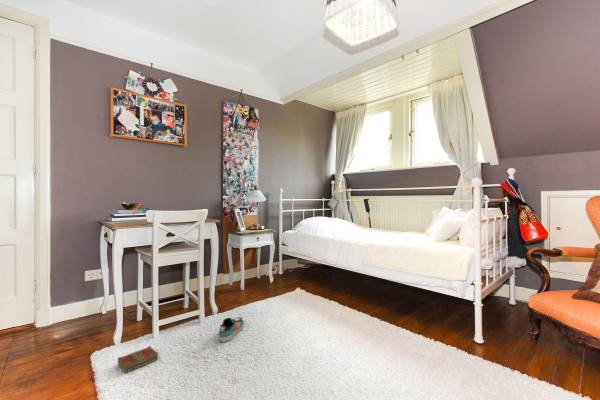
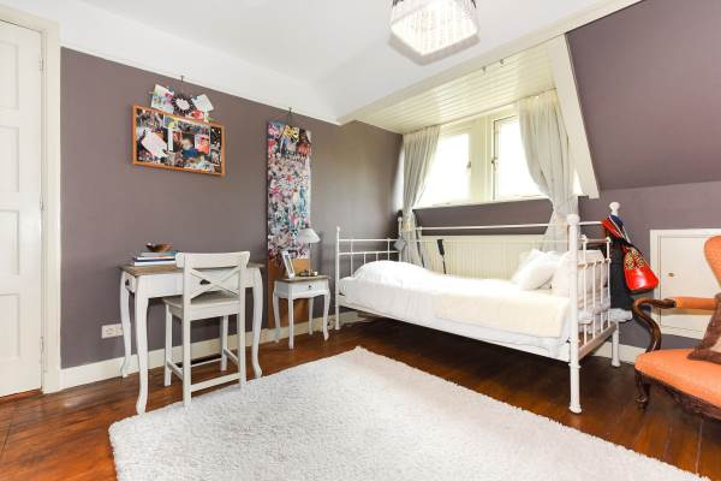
- sneaker (232, 324)
- book (138, 358)
